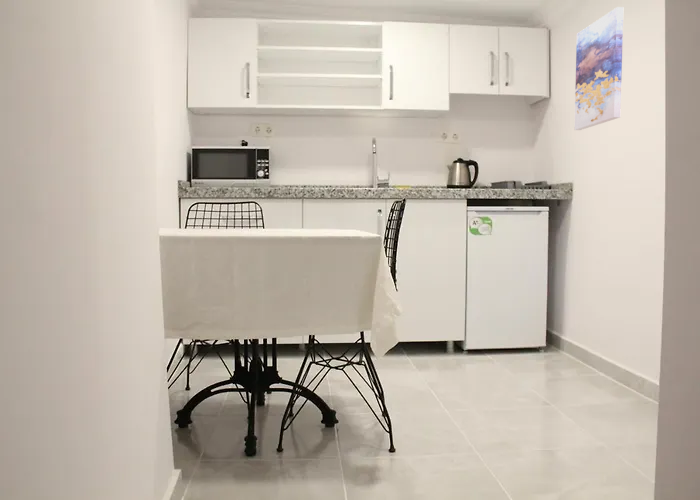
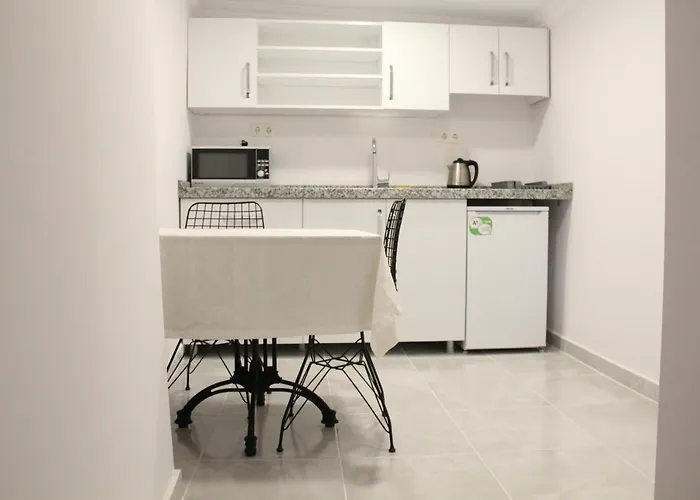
- wall art (597, 73)
